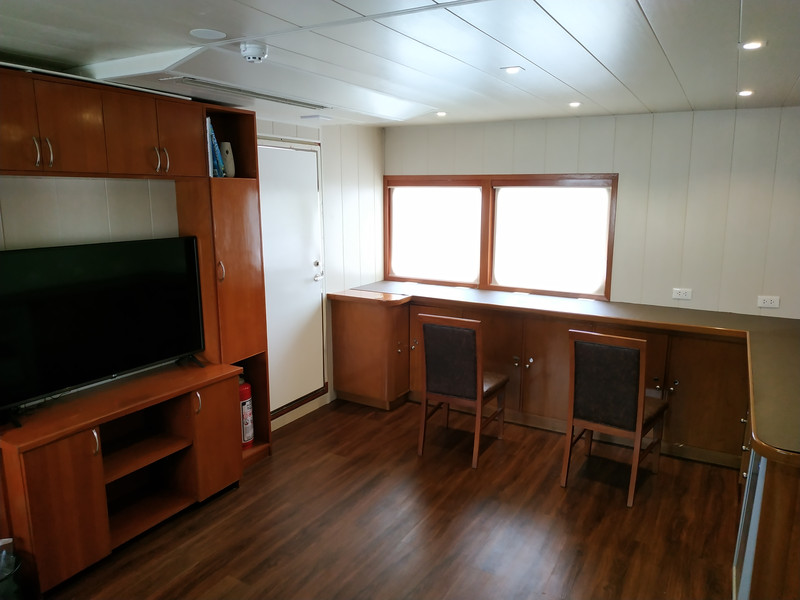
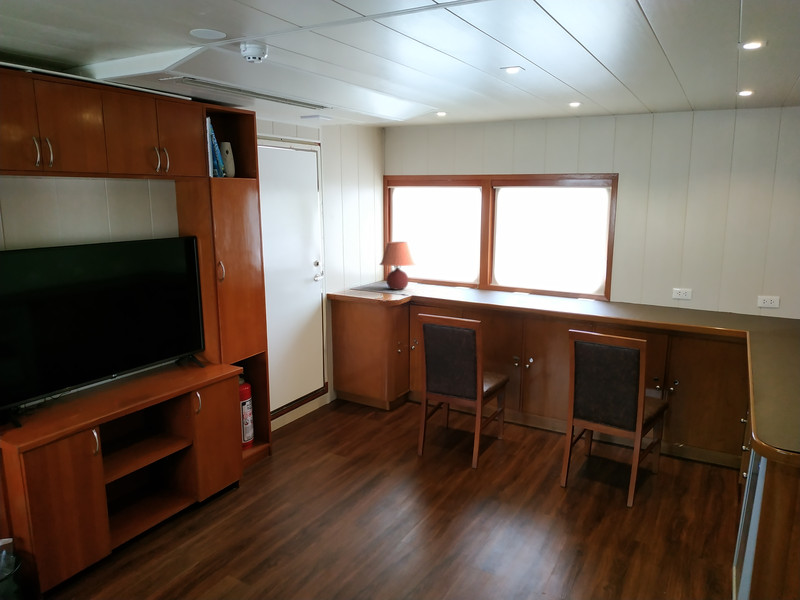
+ table lamp (397, 265)
